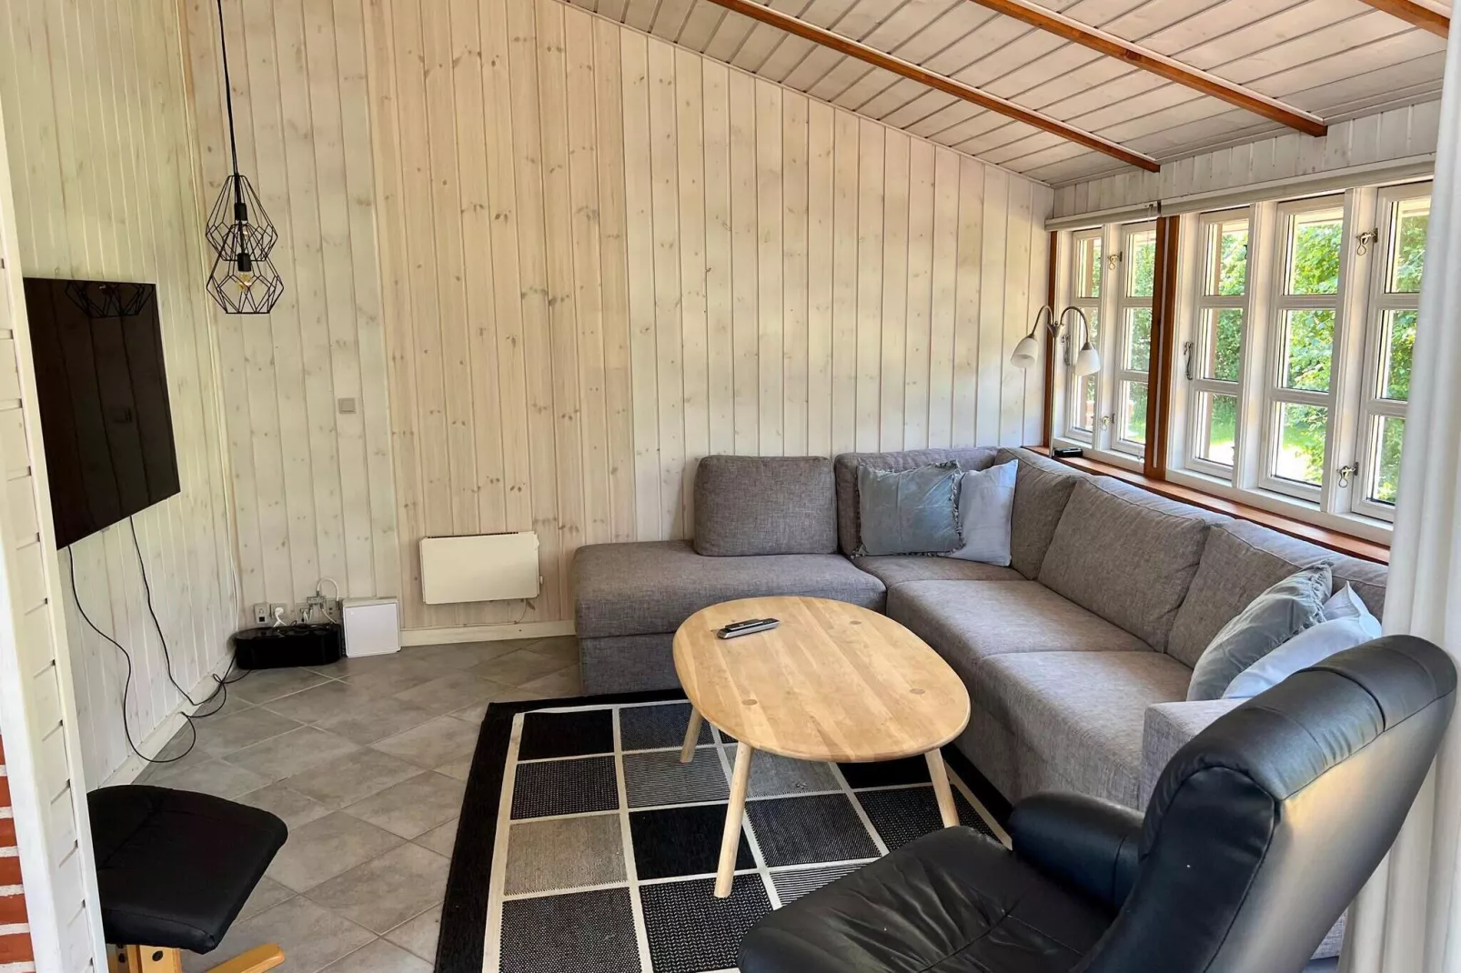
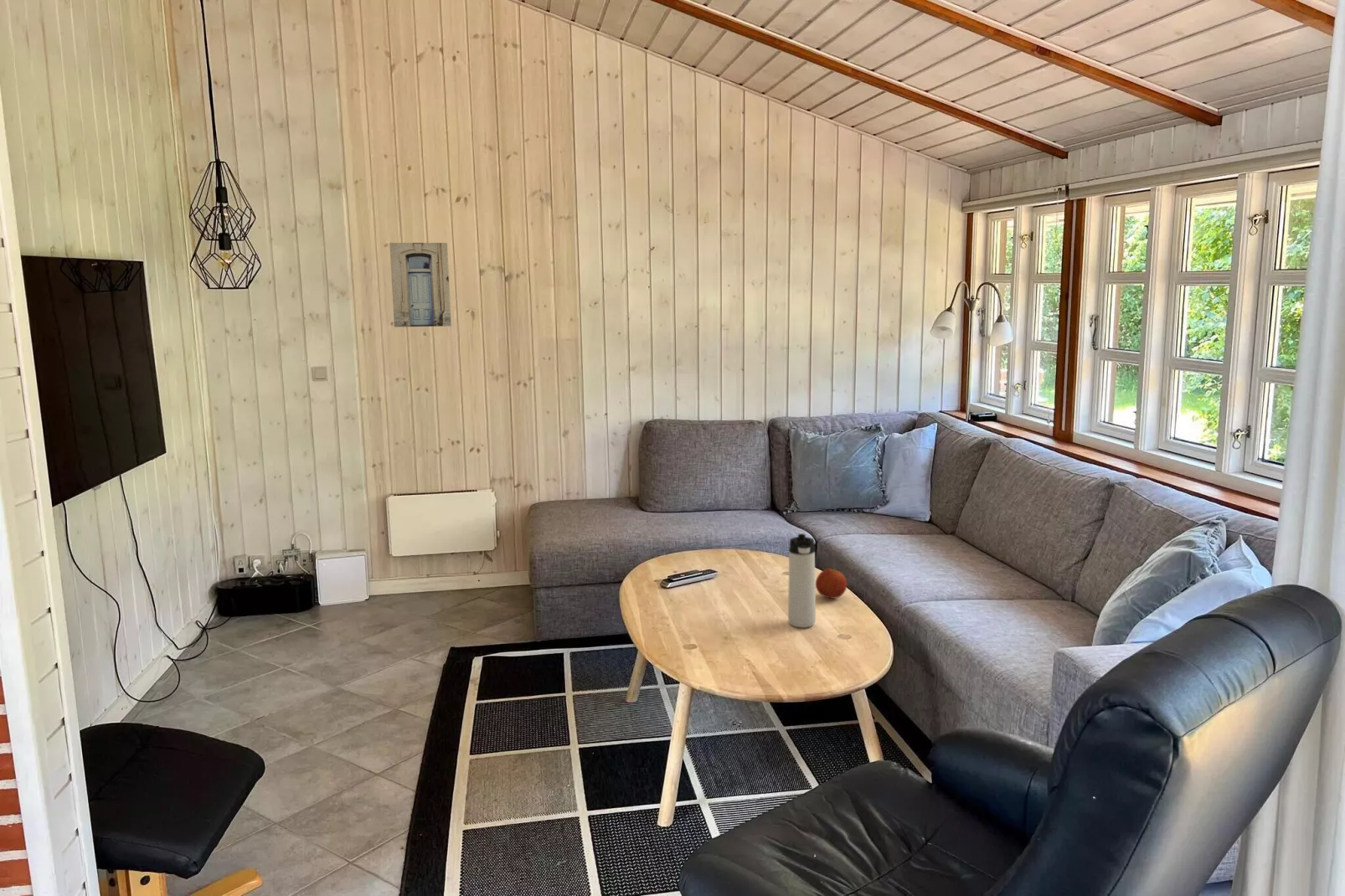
+ wall art (420, 285)
+ thermos bottle (802, 581)
+ fruit (831, 583)
